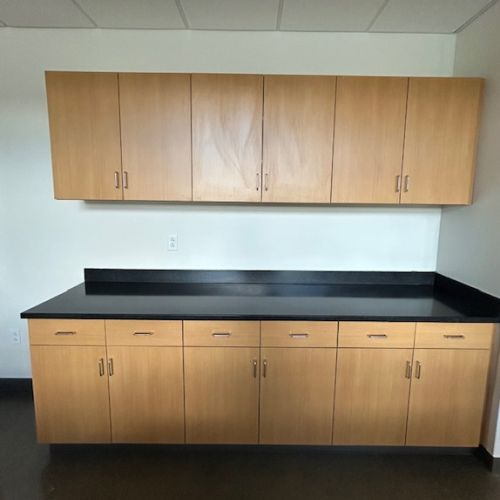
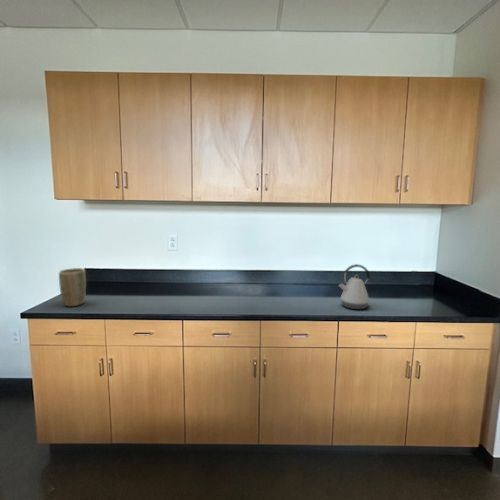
+ kettle (354, 285)
+ plant pot (73, 287)
